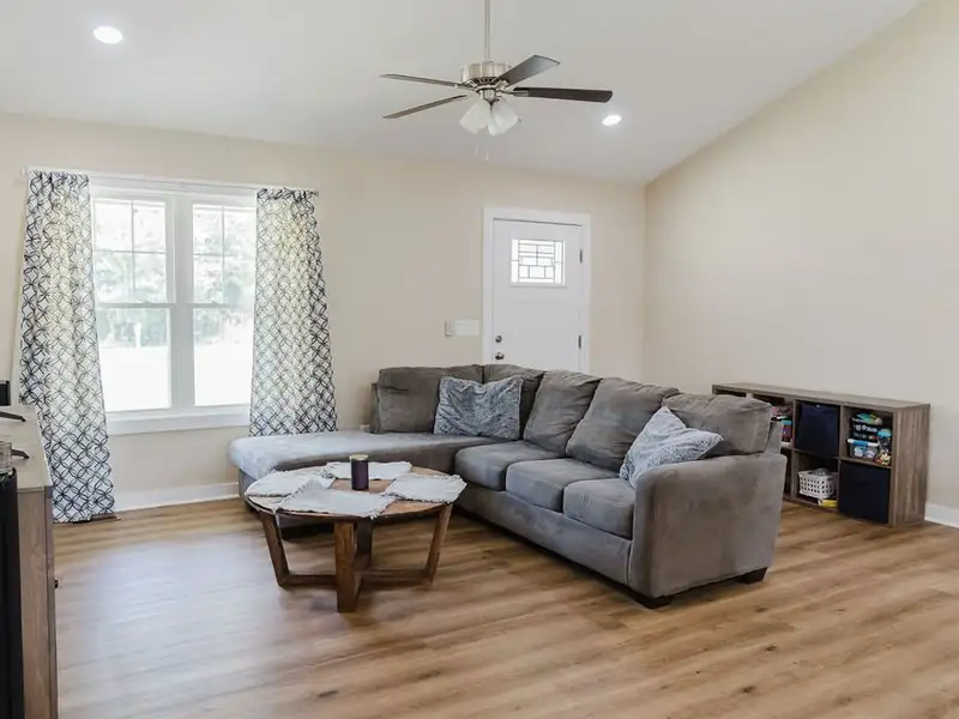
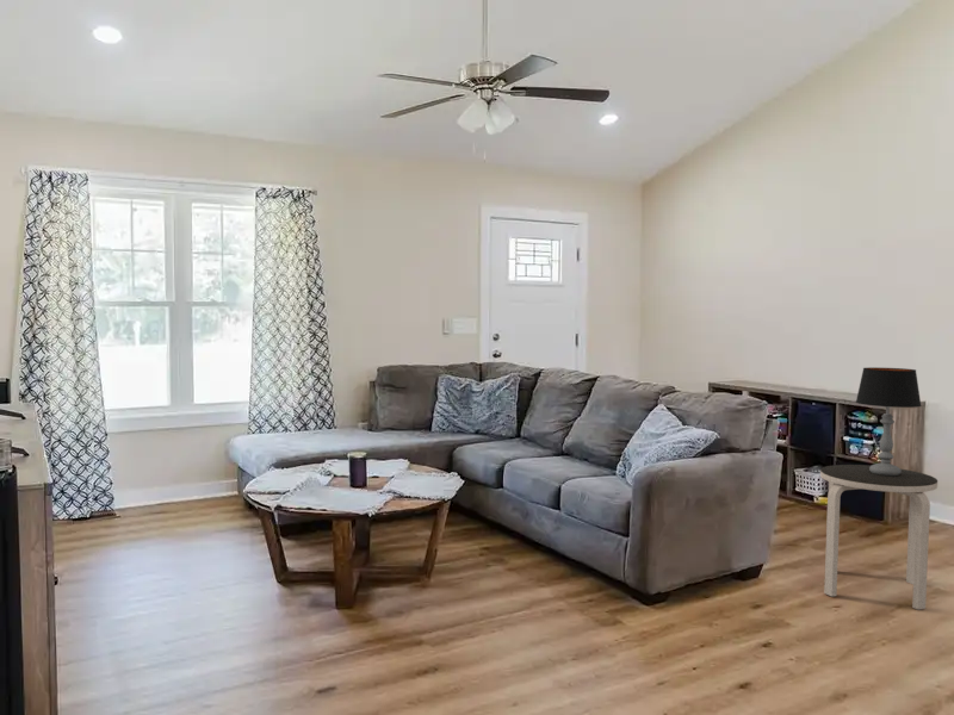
+ side table (907, 537)
+ table lamp (887, 421)
